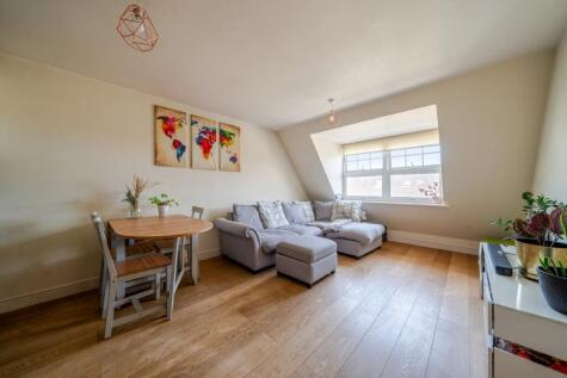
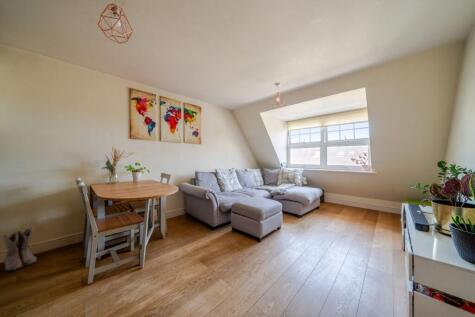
+ boots (20, 247)
